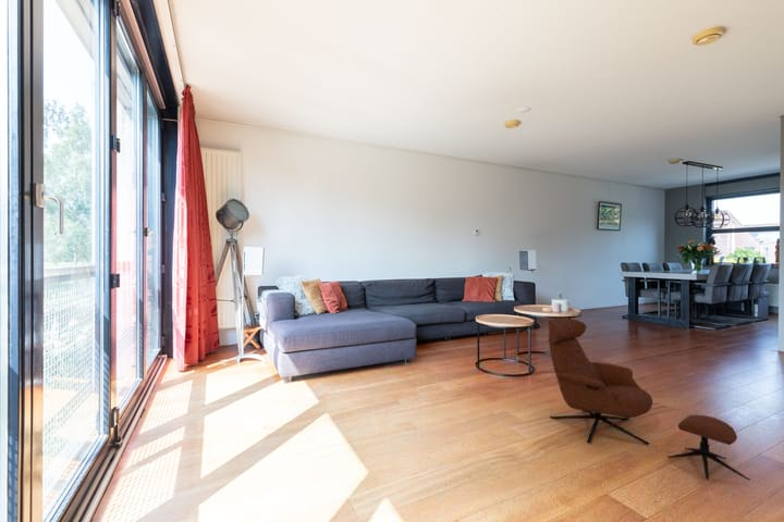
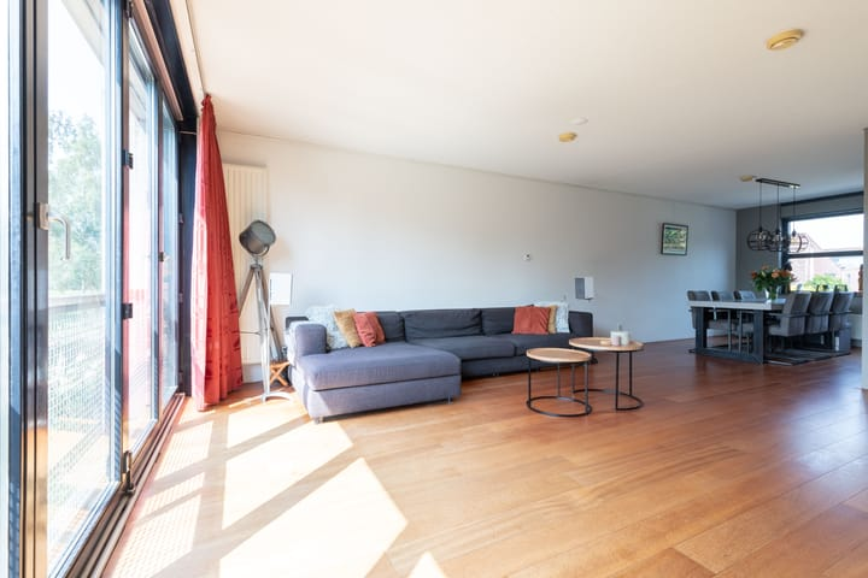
- armchair (633, 384)
